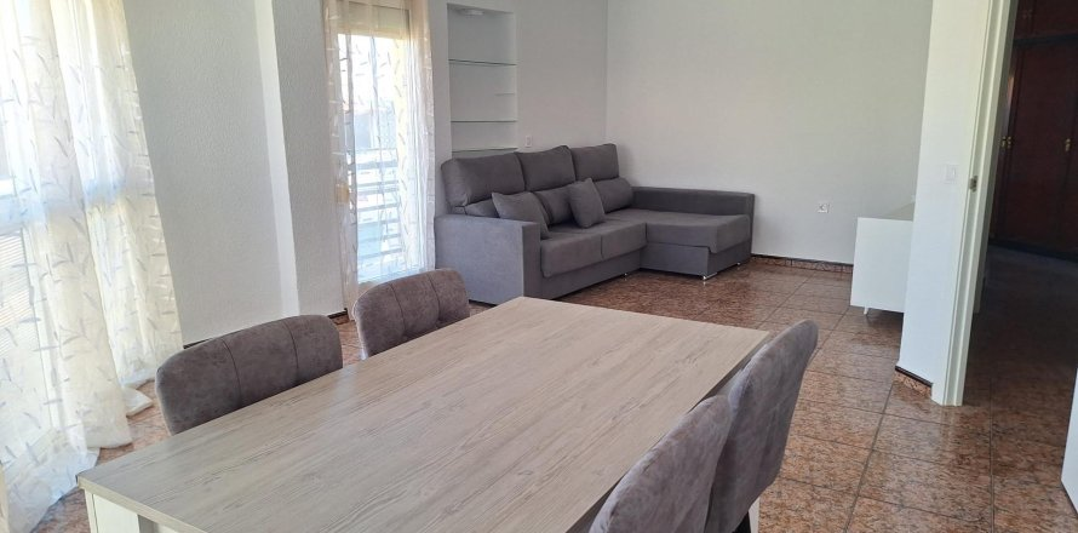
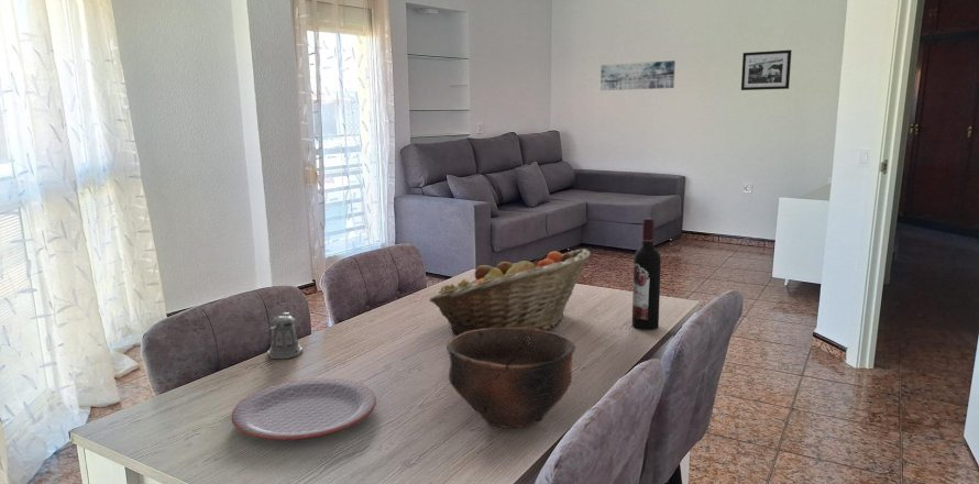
+ picture frame (766, 70)
+ wine bottle (647, 273)
+ fruit basket (513, 287)
+ bowl (510, 378)
+ pepper shaker (282, 334)
+ plate (306, 409)
+ wall art (636, 76)
